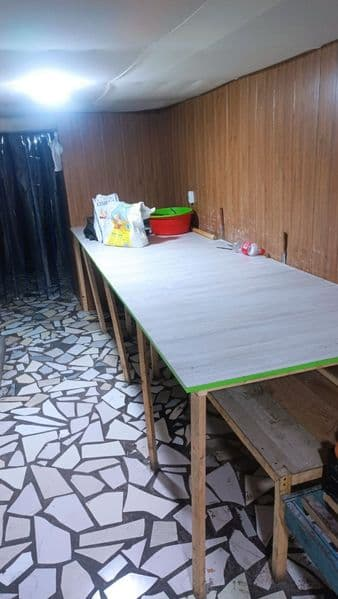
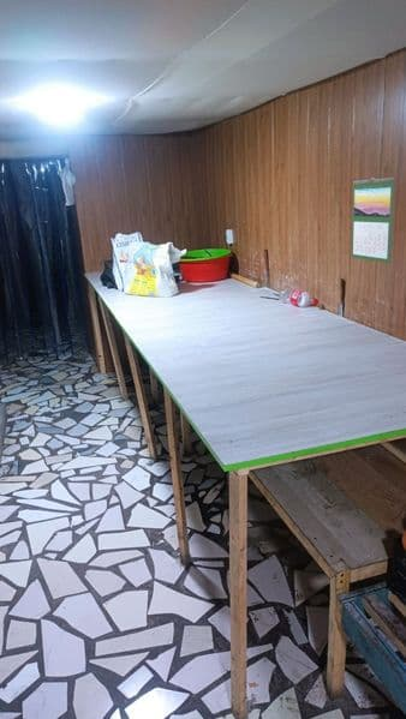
+ calendar (371, 220)
